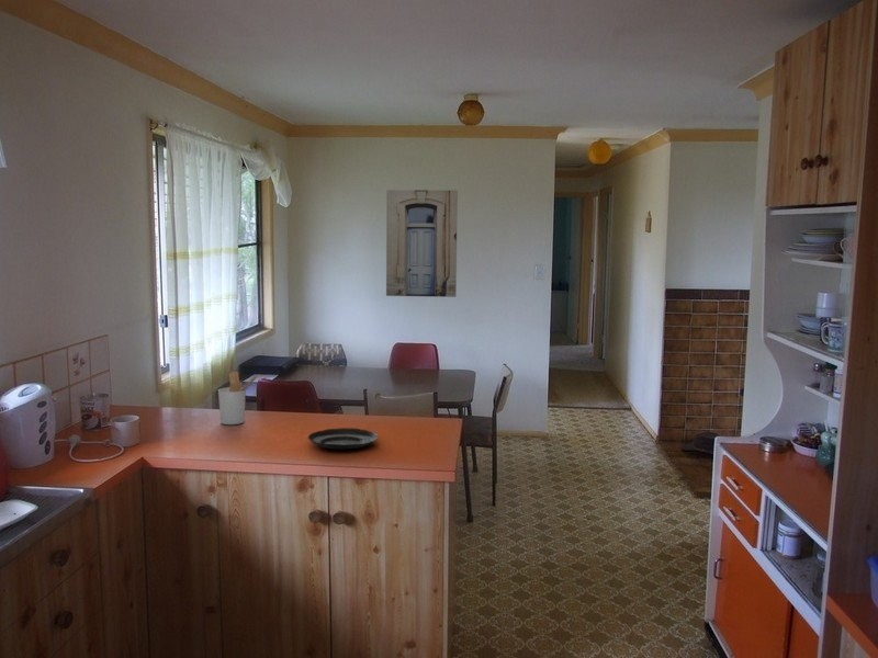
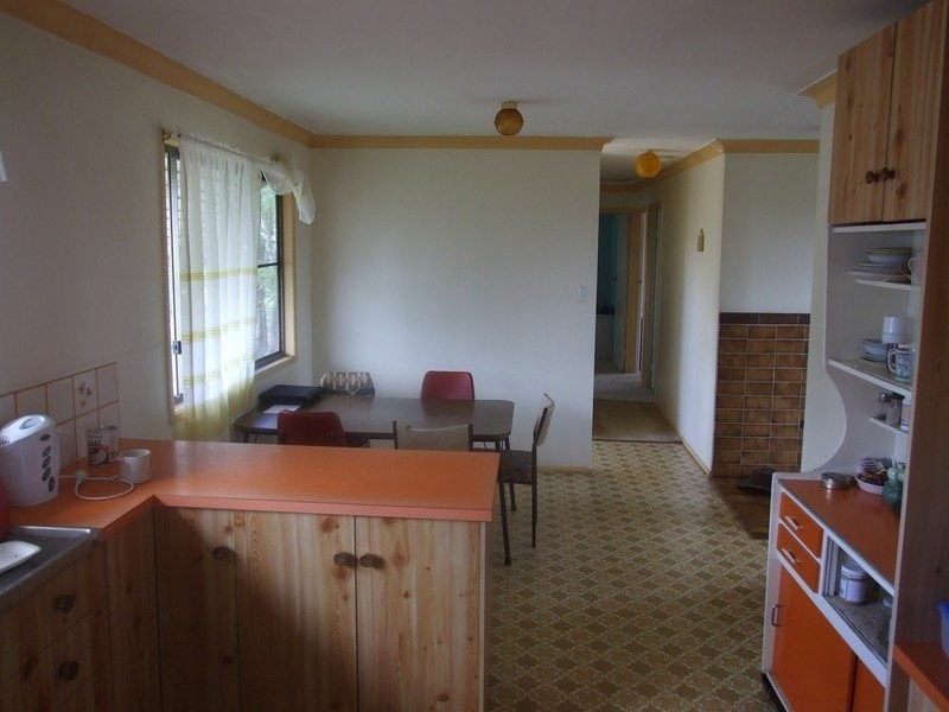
- utensil holder (239, 397)
- tart tin (342, 440)
- wall art (421, 243)
